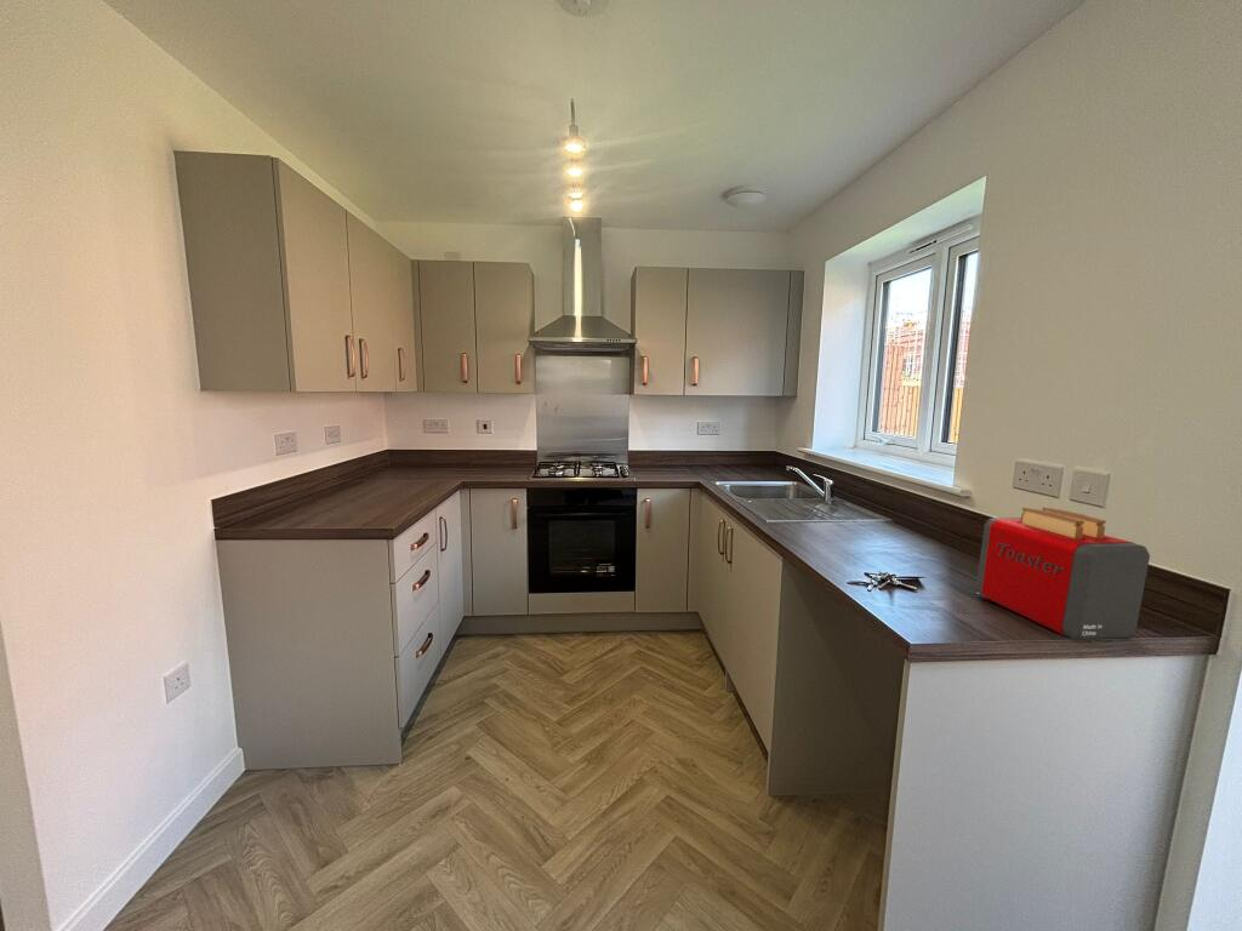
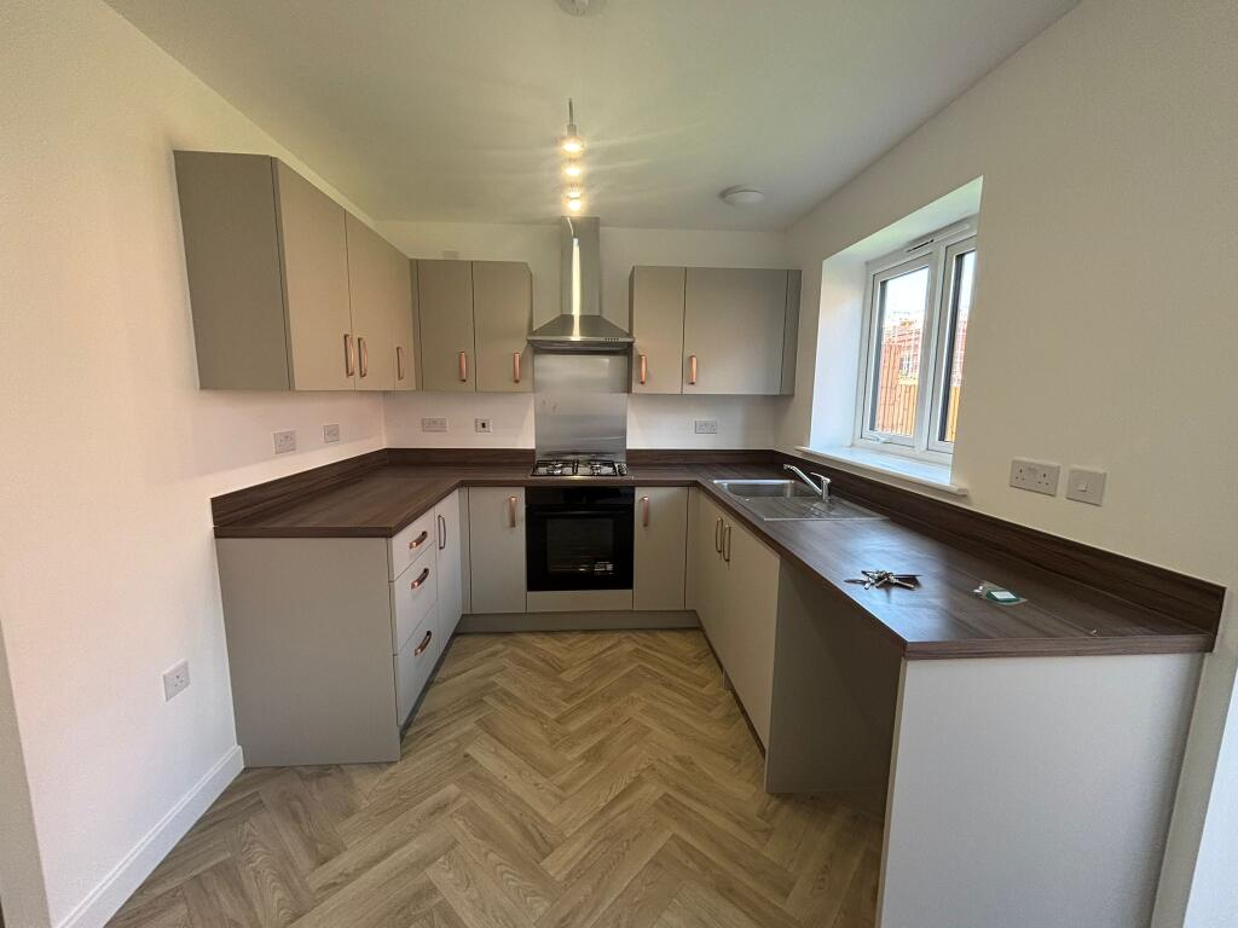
- toaster (1053, 564)
